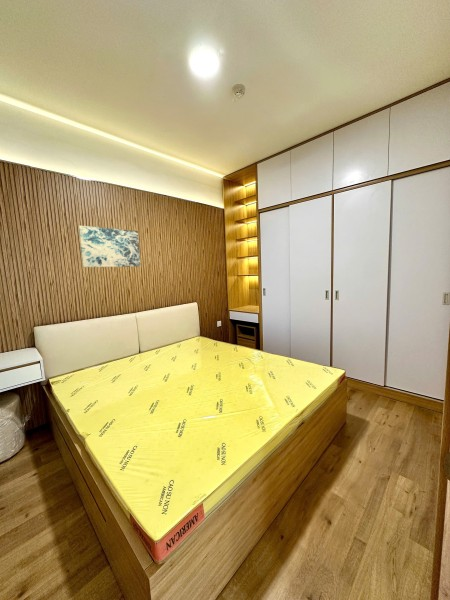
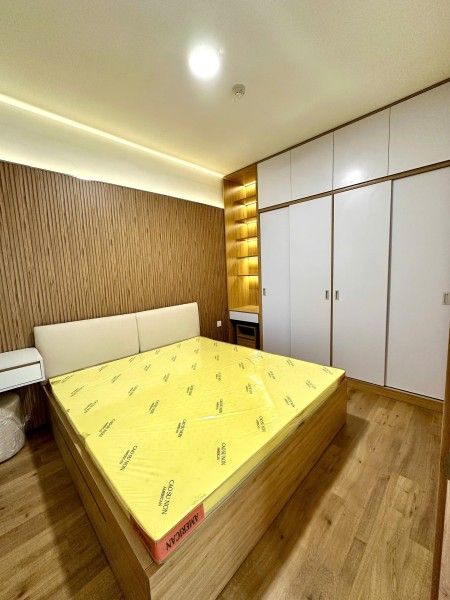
- wall art (111, 247)
